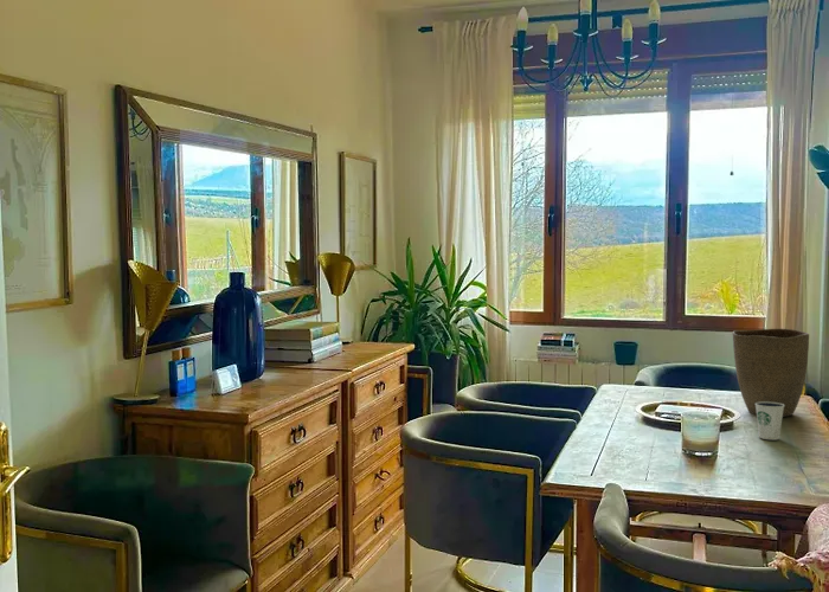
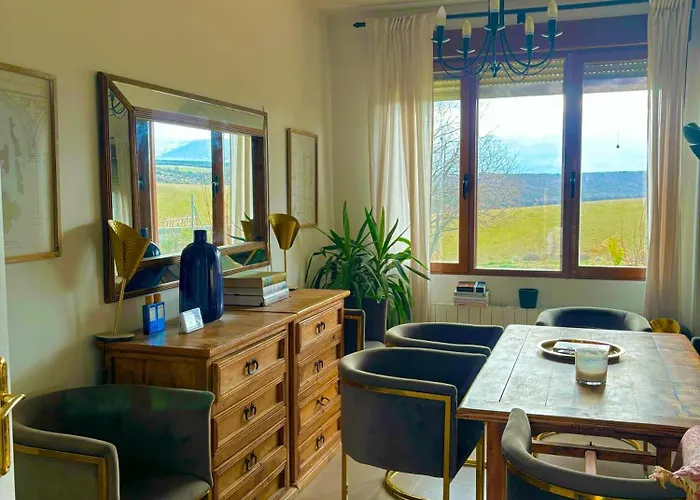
- vase (770, 372)
- dixie cup (769, 420)
